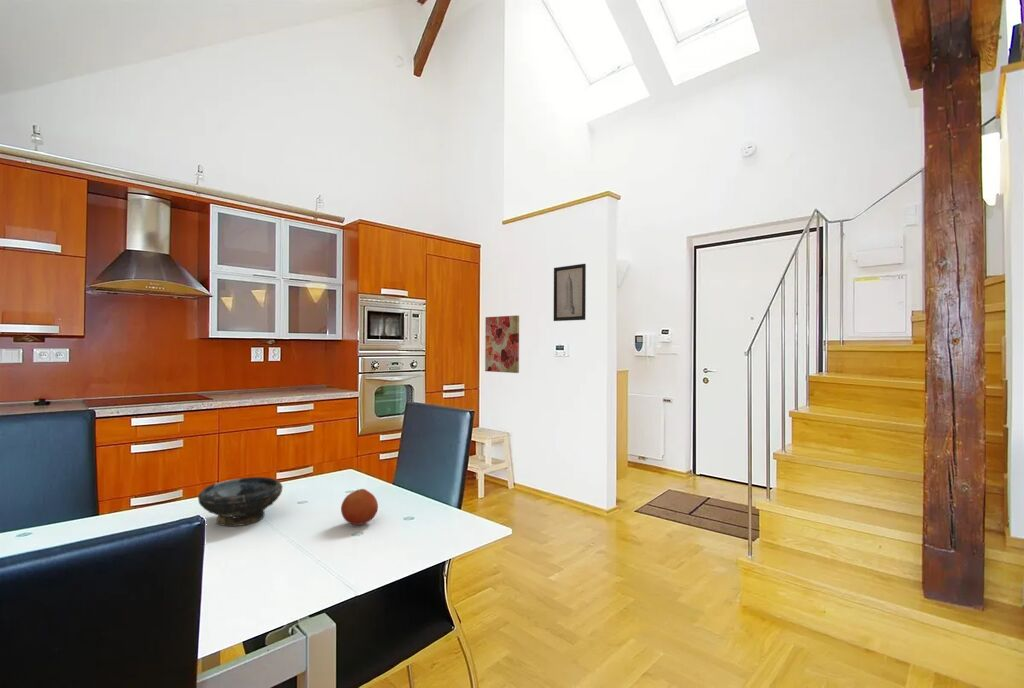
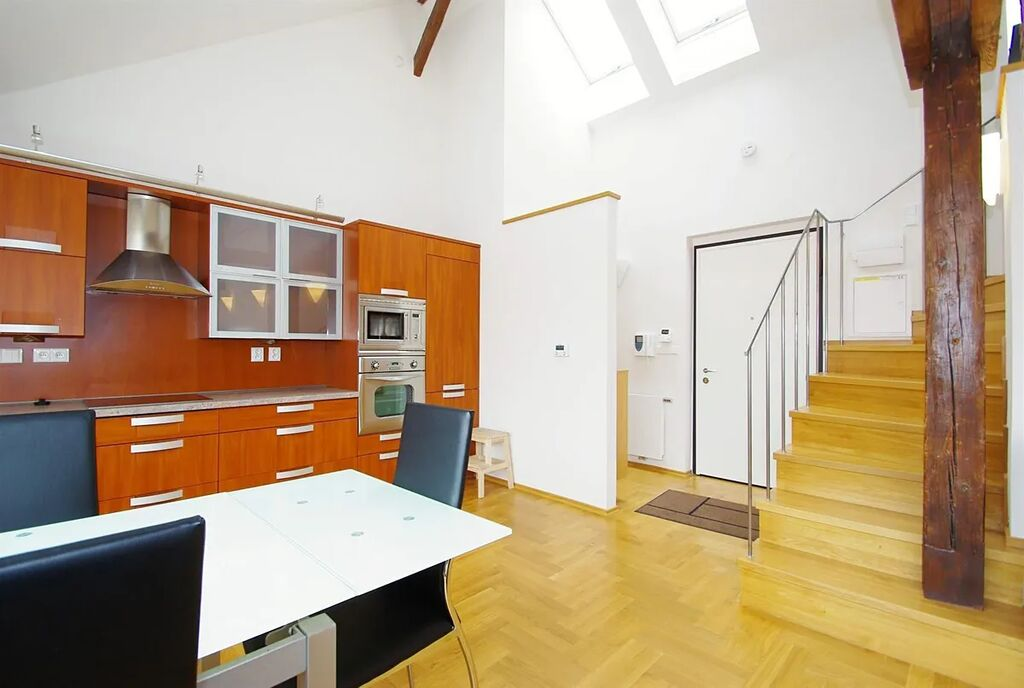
- wall art (569, 293)
- wall art (501, 344)
- fruit (359, 506)
- bowl (241, 502)
